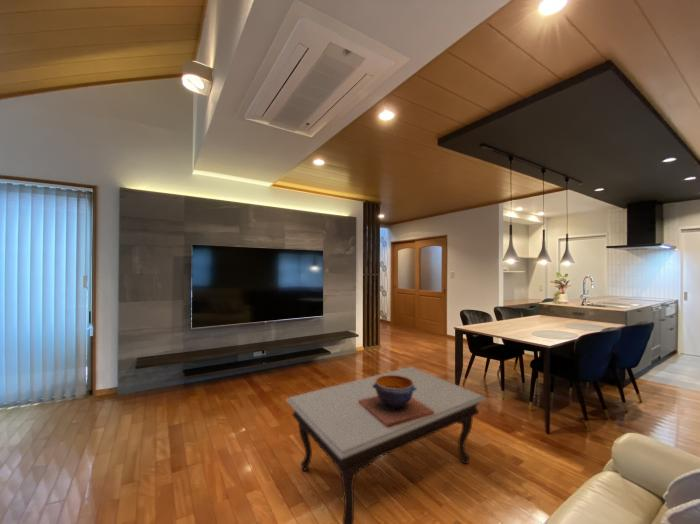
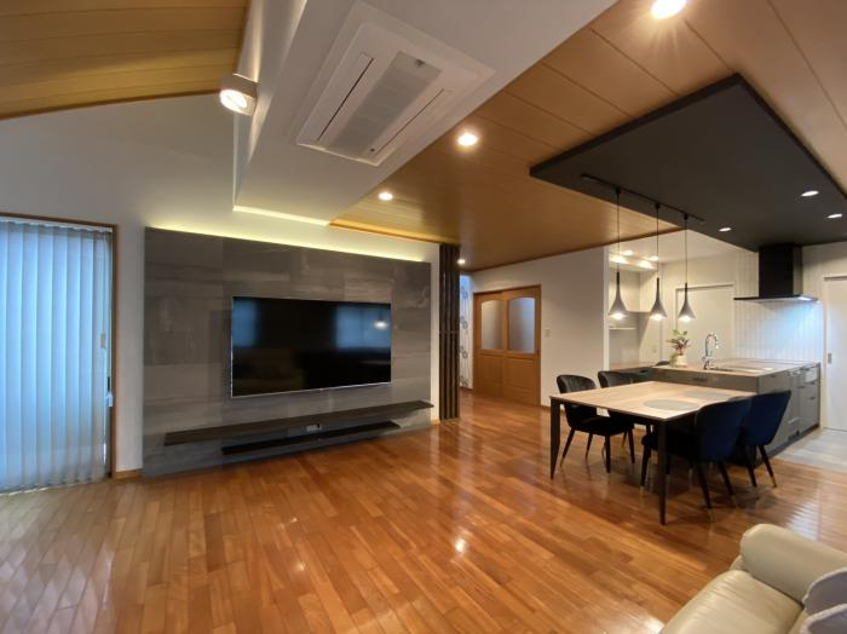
- decorative bowl (394, 394)
- coffee table (386, 431)
